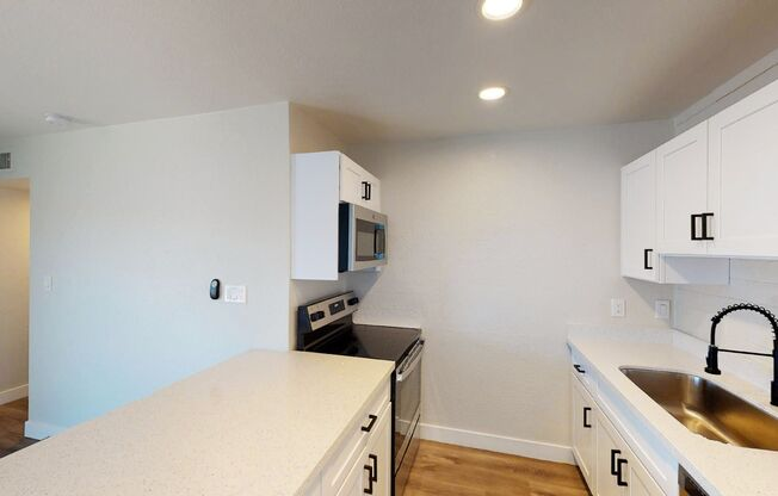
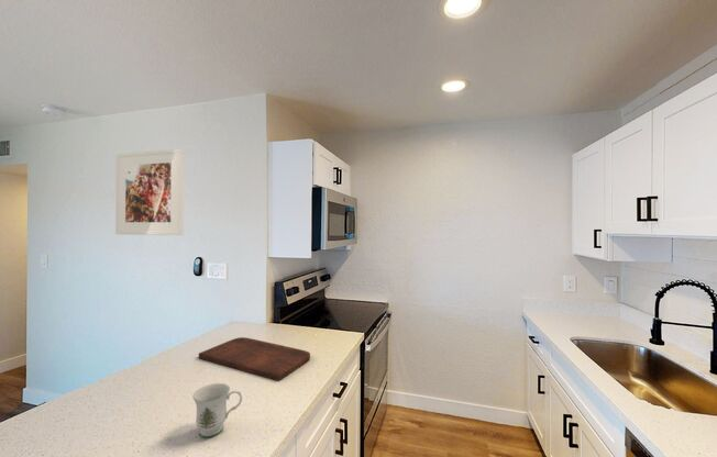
+ mug (218, 410)
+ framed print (147, 192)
+ cutting board (256, 355)
